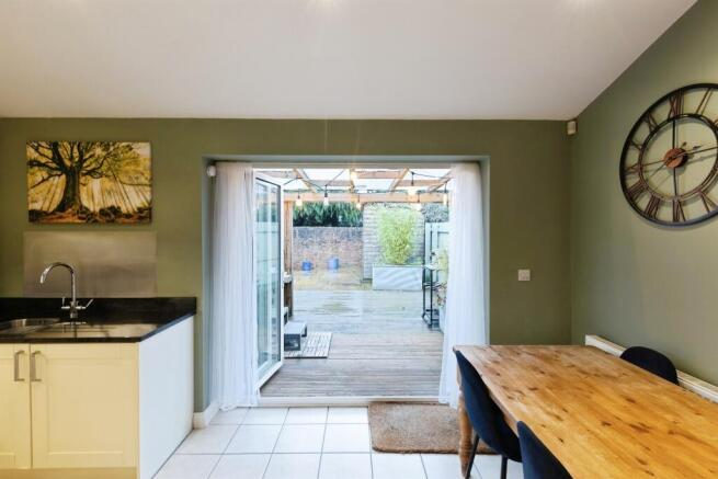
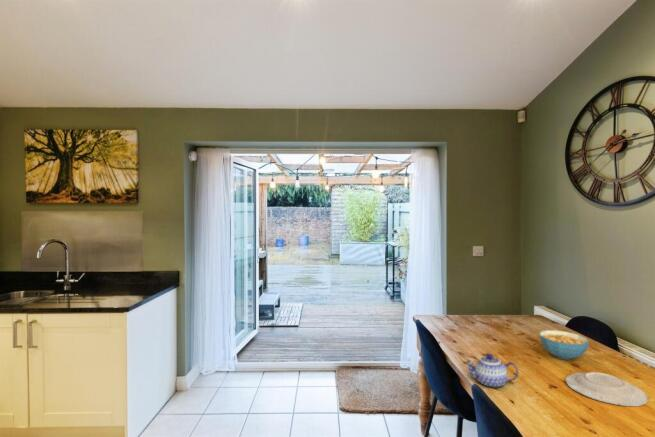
+ teapot (491, 368)
+ cereal bowl (563, 346)
+ plate (604, 384)
